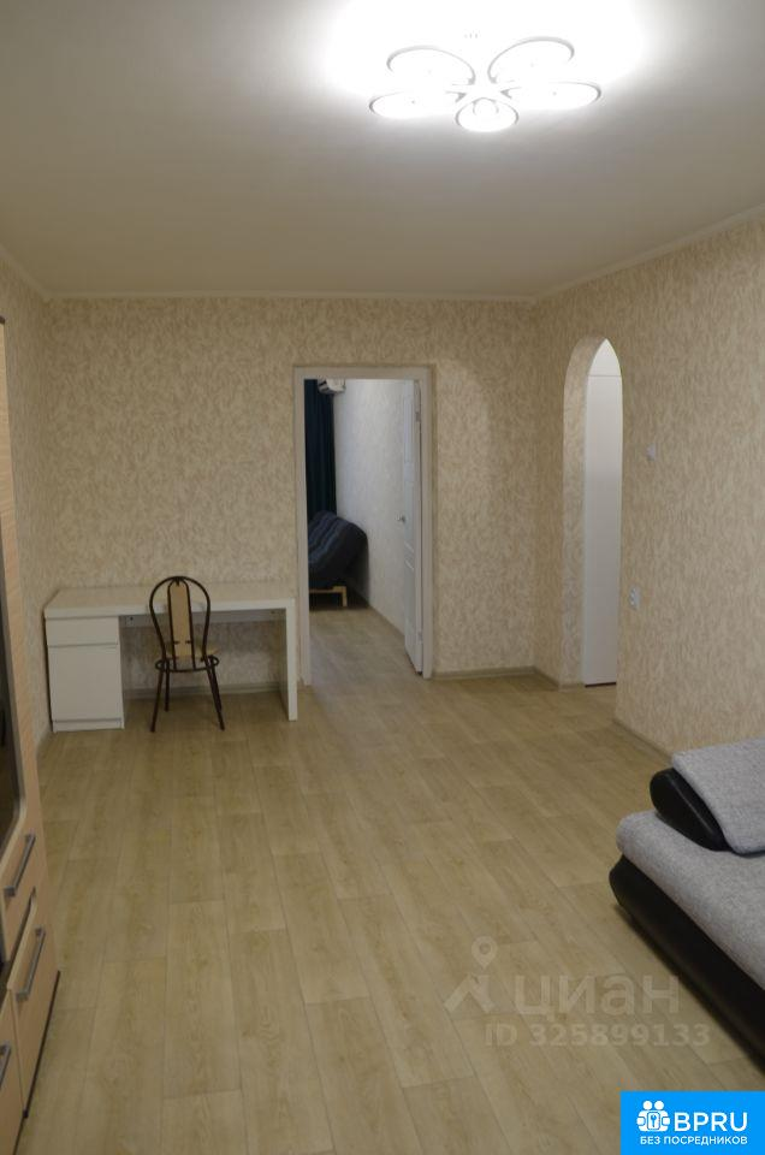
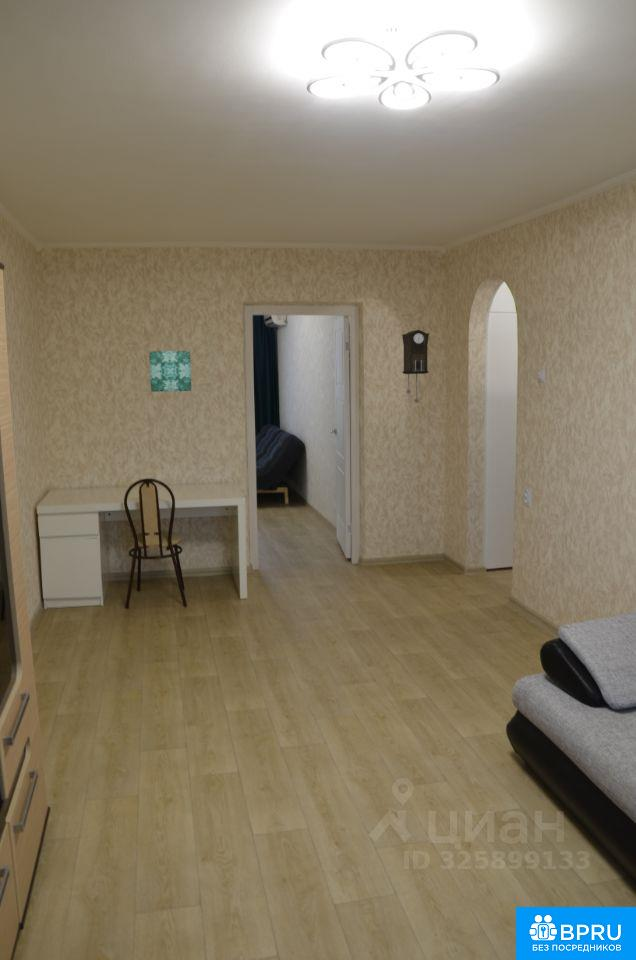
+ pendulum clock (415, 367)
+ wall art (170, 371)
